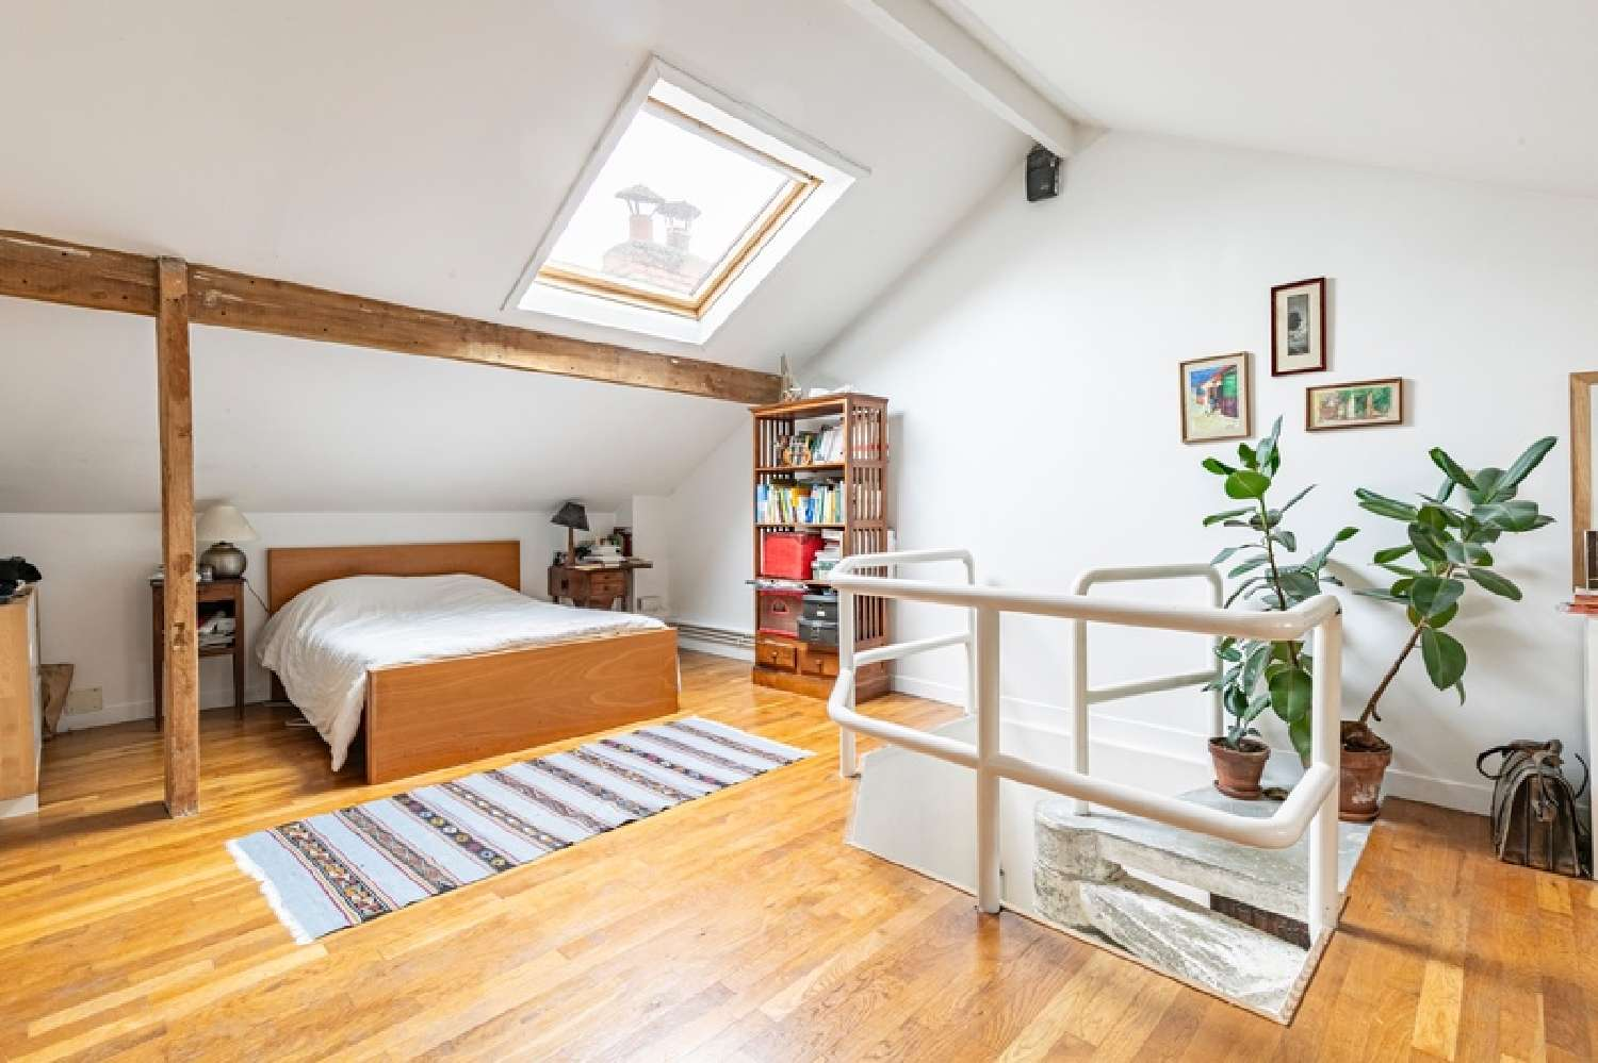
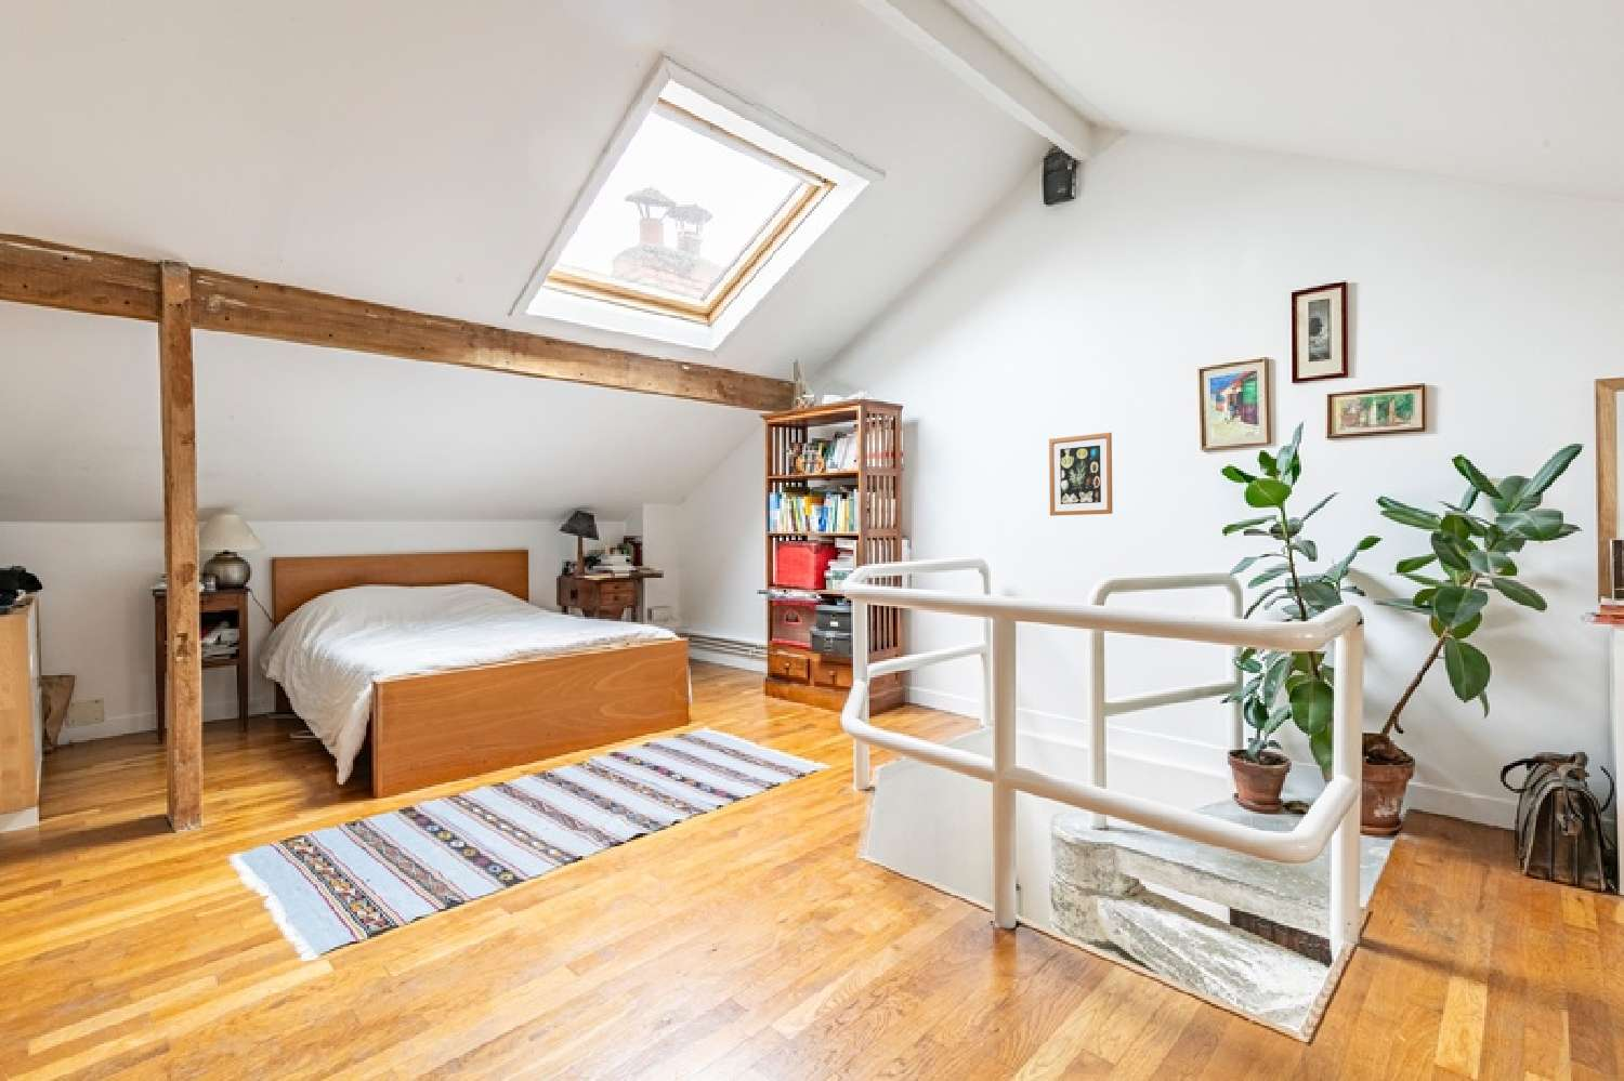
+ wall art (1080, 475)
